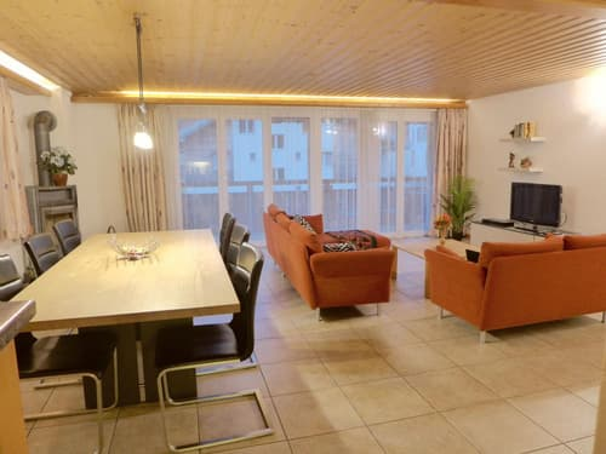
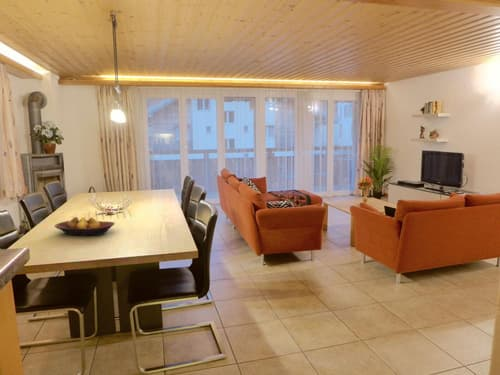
+ fruit bowl (84, 225)
